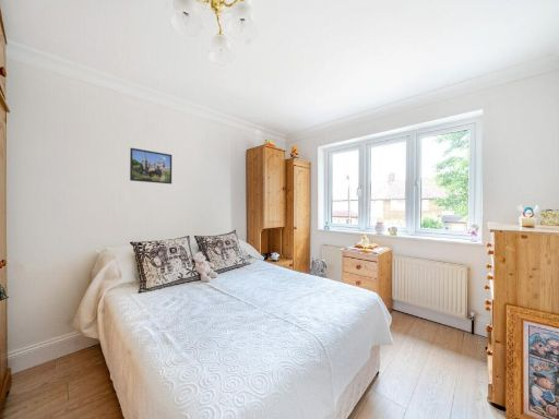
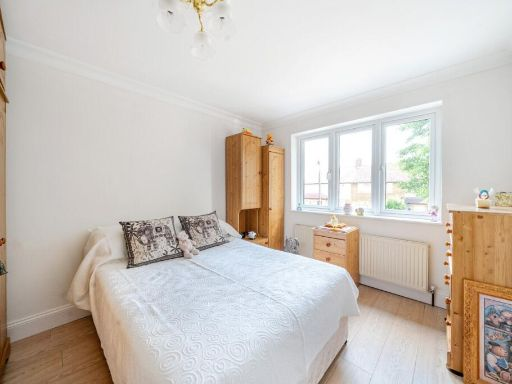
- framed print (152, 167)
